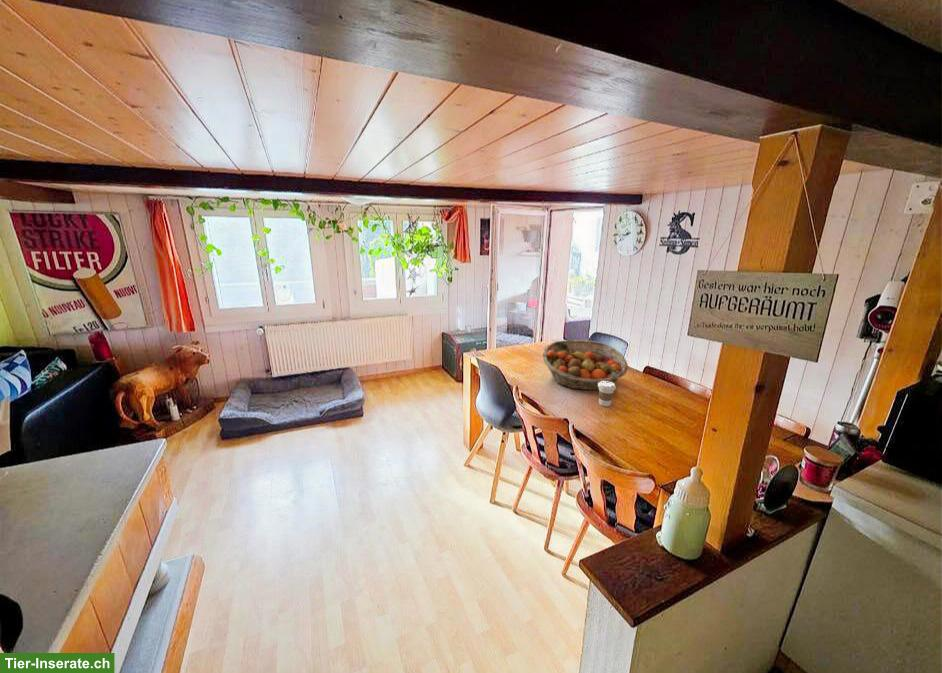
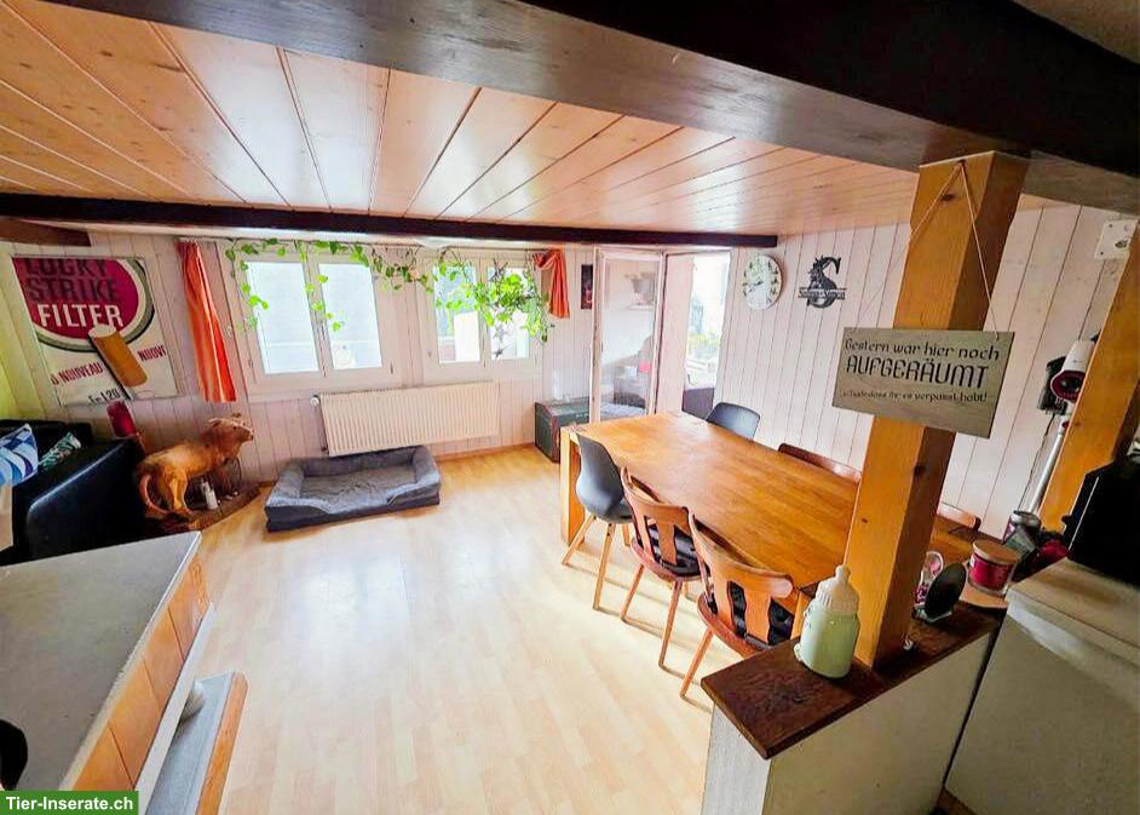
- coffee cup (605, 393)
- fruit basket (583, 364)
